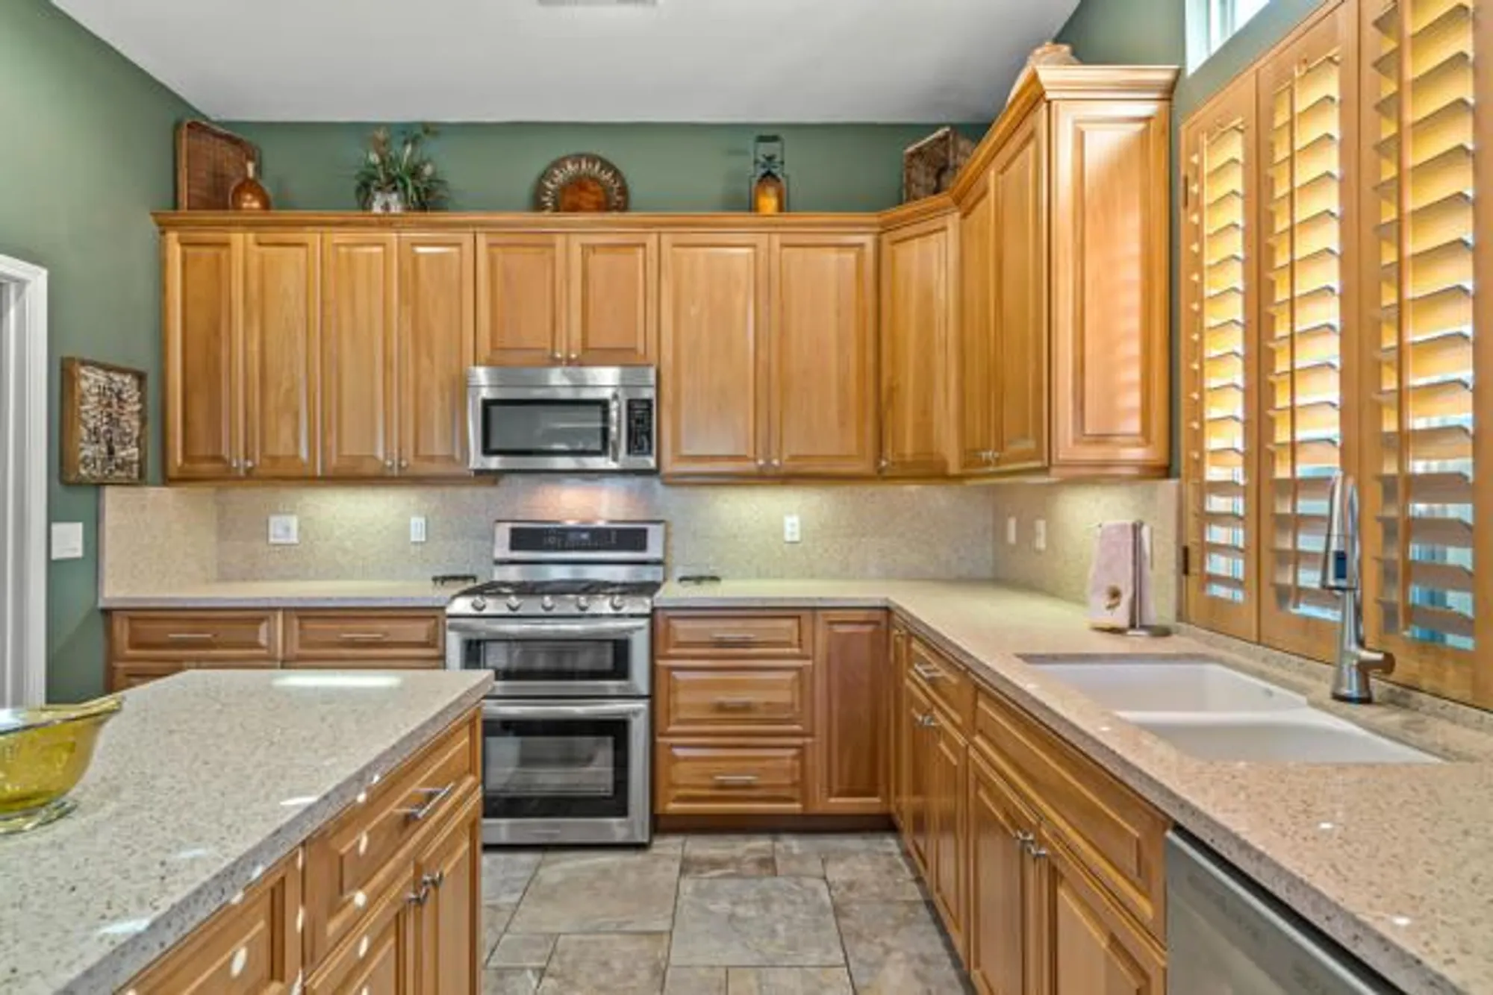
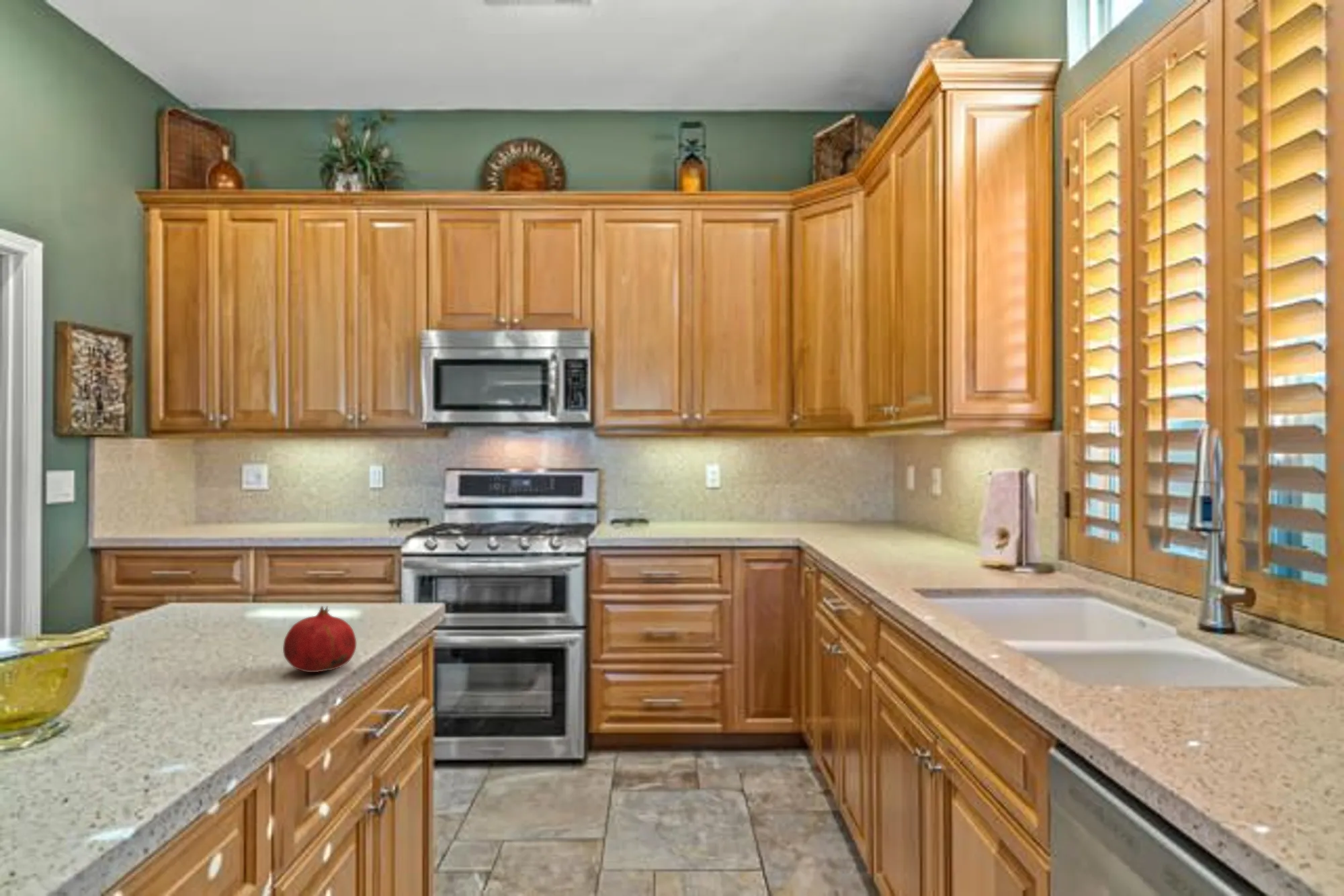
+ fruit (320, 637)
